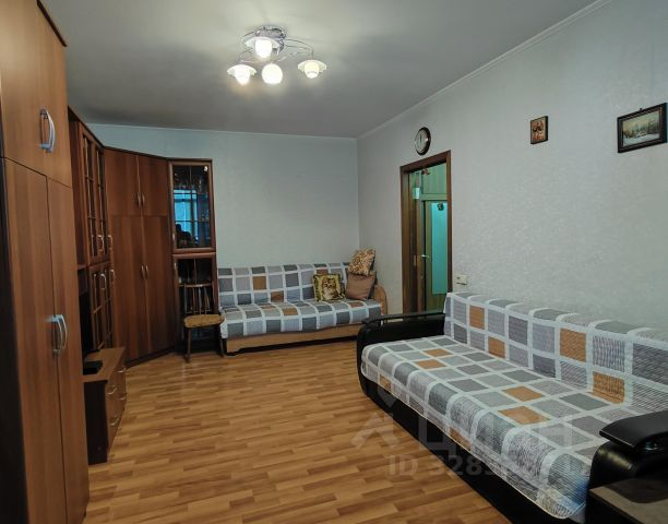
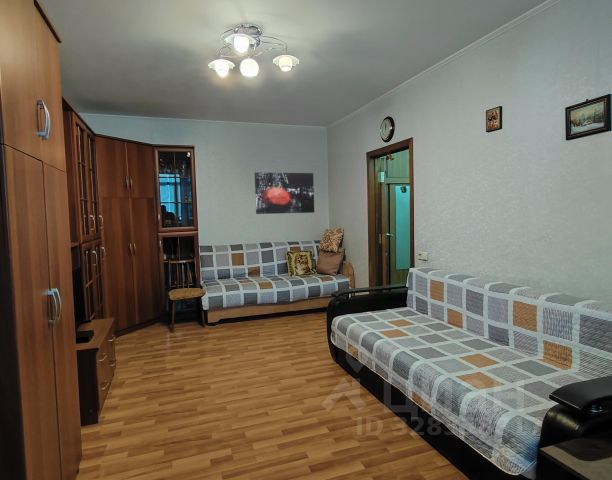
+ wall art (285, 193)
